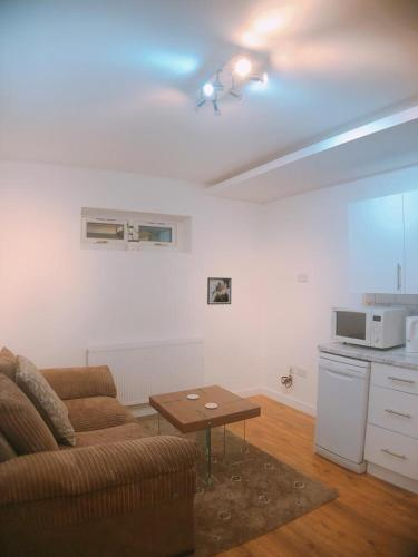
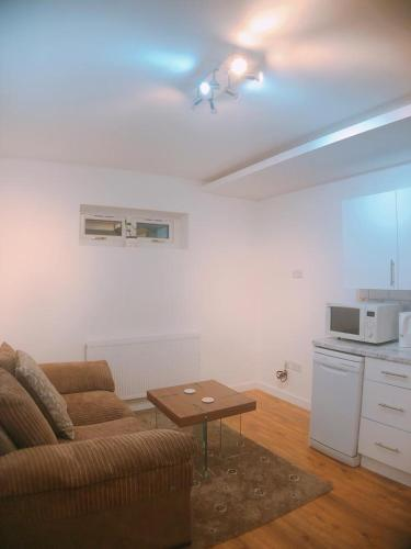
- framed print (218, 291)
